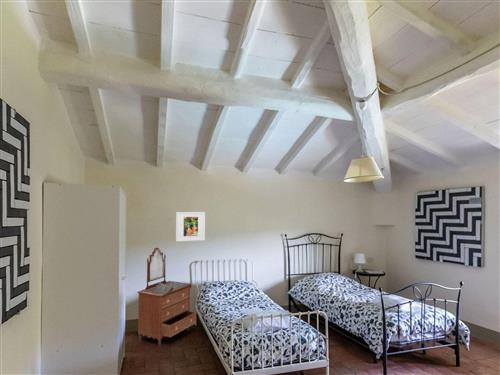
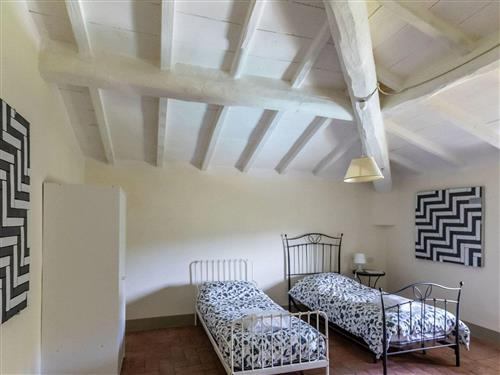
- dresser (167, 292)
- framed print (190, 226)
